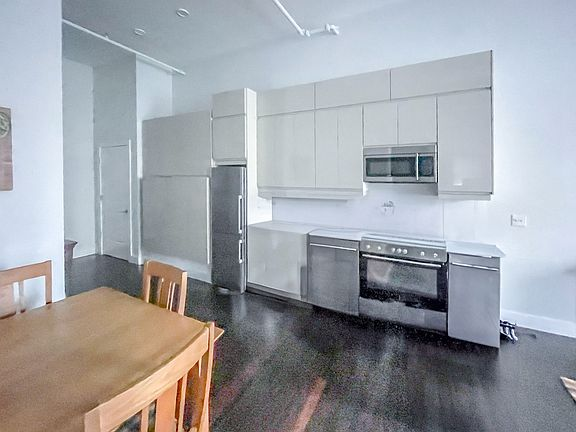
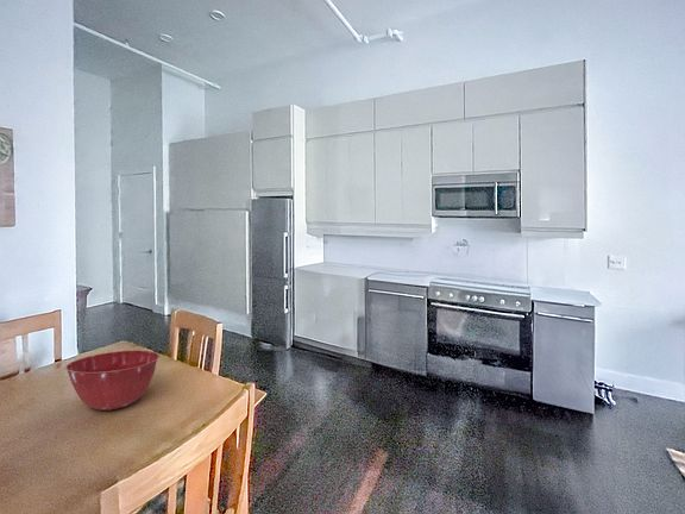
+ mixing bowl (115, 381)
